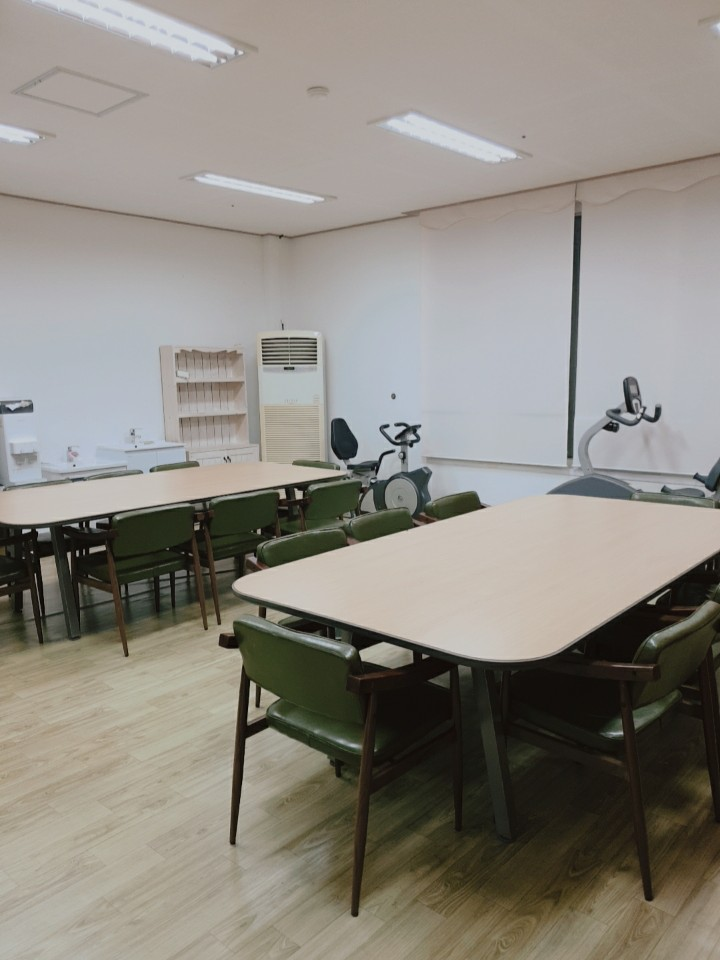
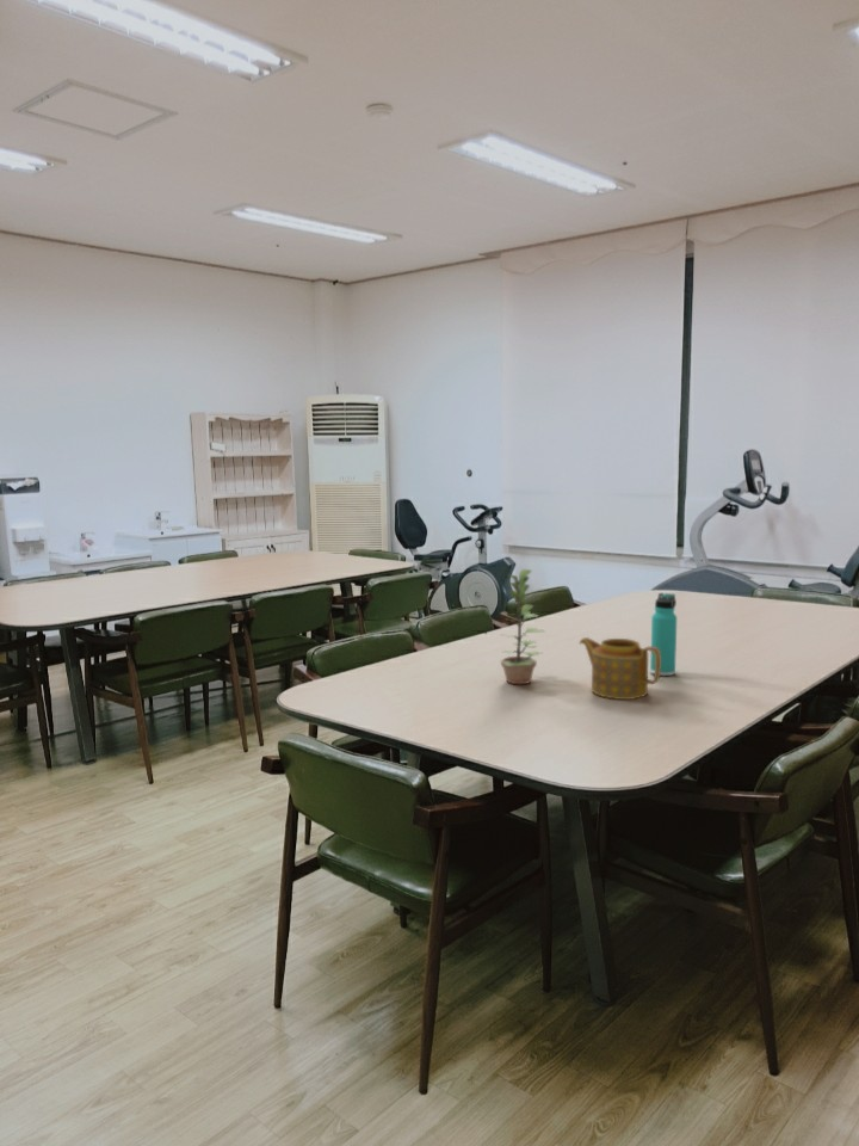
+ plant (521, 624)
+ teapot (617, 666)
+ thermos bottle (663, 633)
